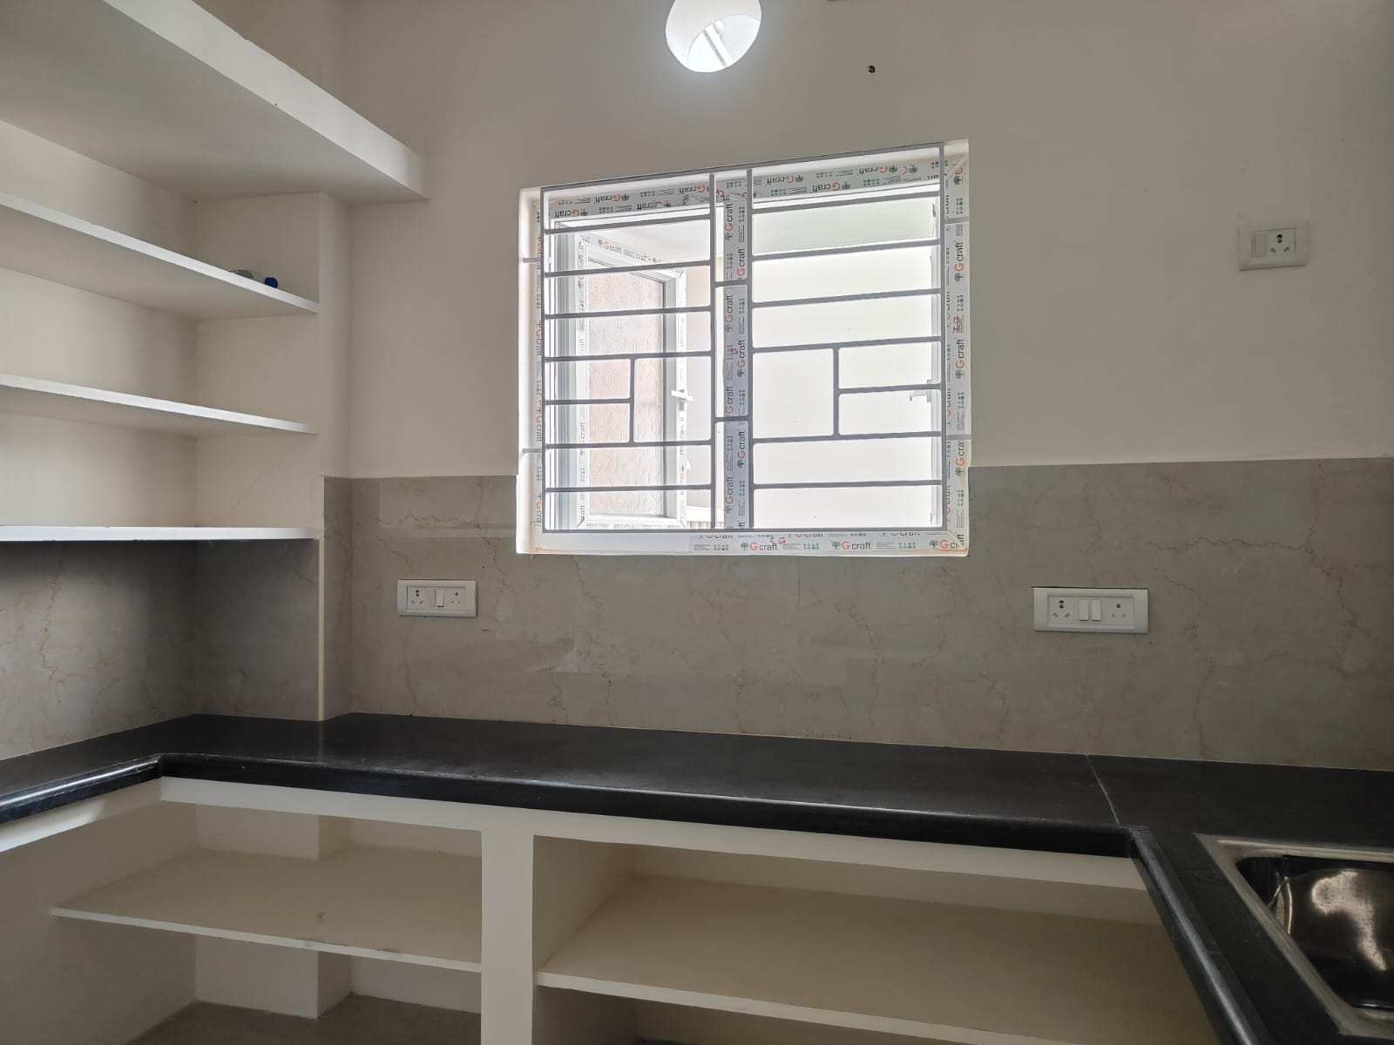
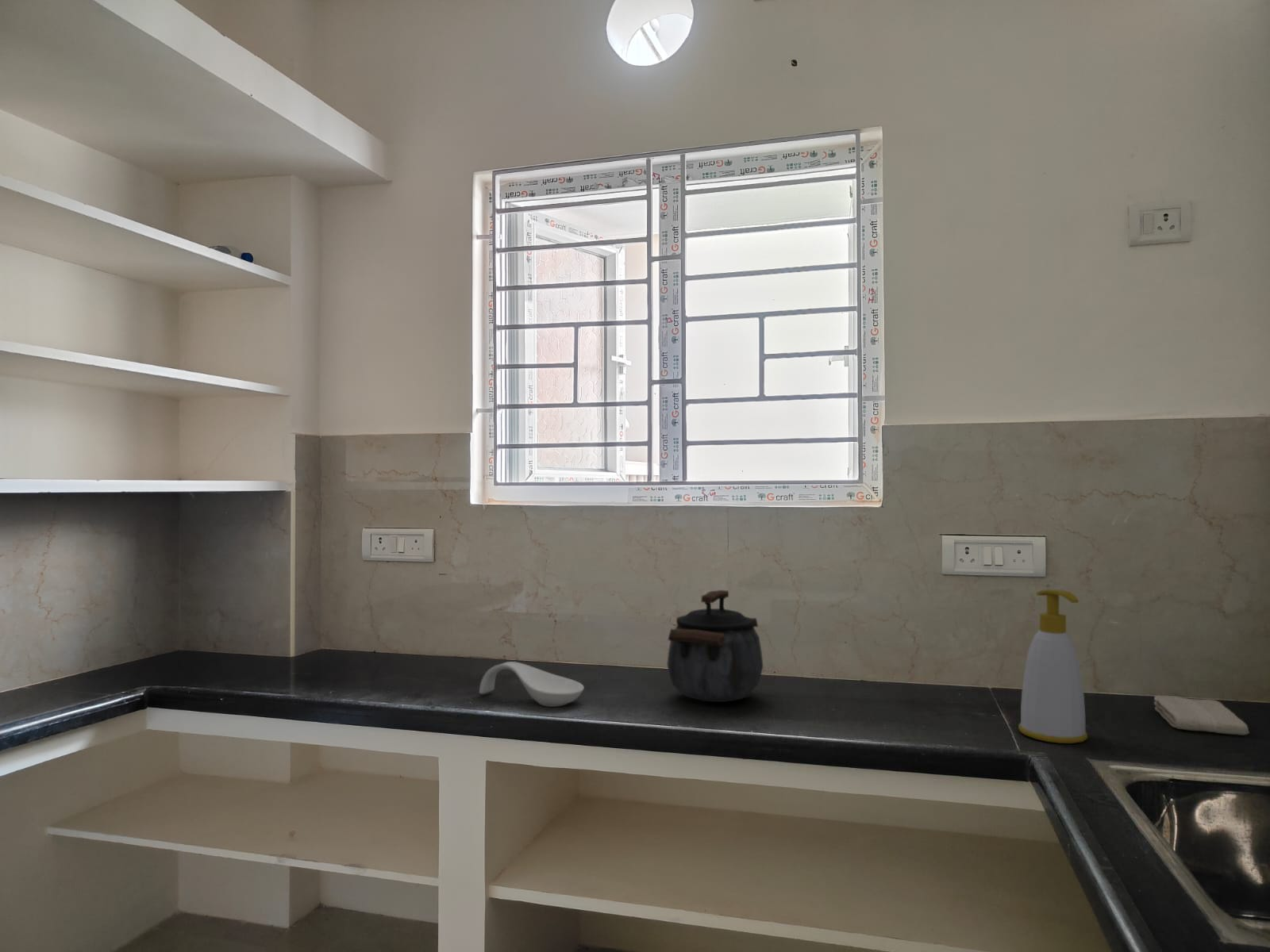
+ spoon rest (530, 682)
+ soap bottle (1053, 662)
+ kettle (714, 645)
+ washcloth (1197, 713)
